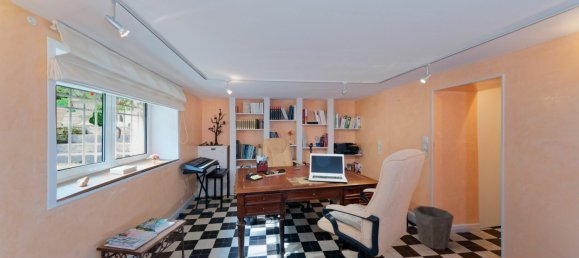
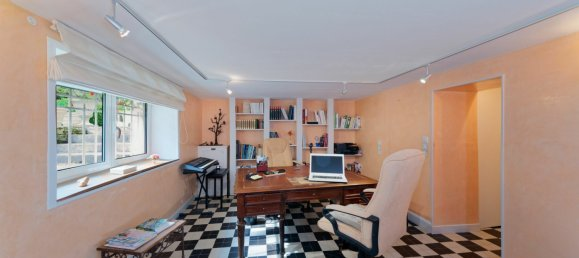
- waste bin (432, 227)
